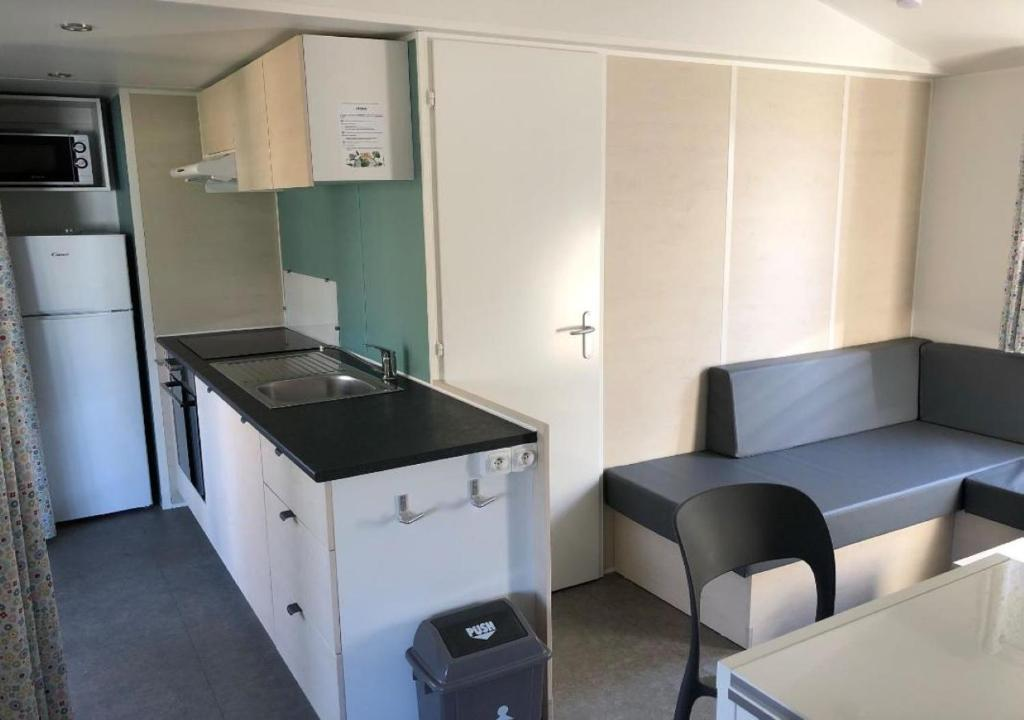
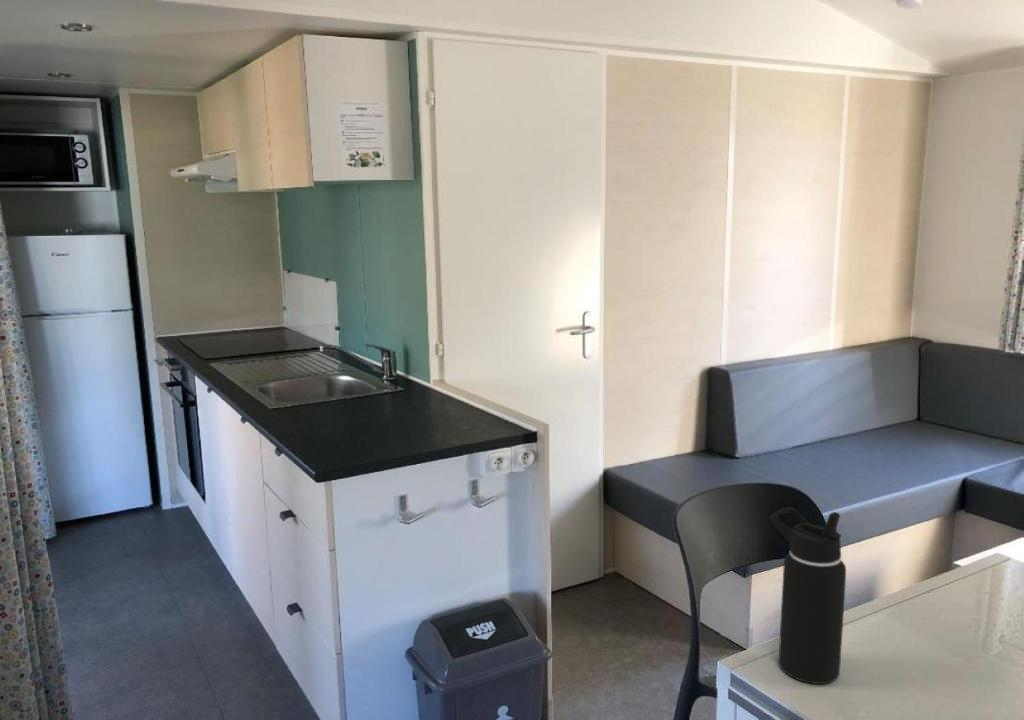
+ water bottle (806, 587)
